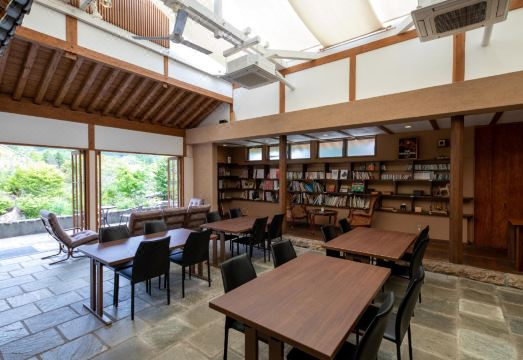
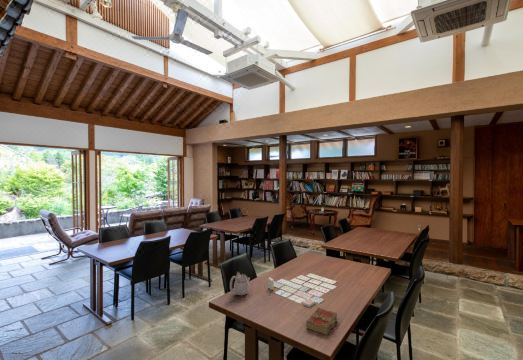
+ book (322, 319)
+ teapot (240, 283)
+ board game (304, 281)
